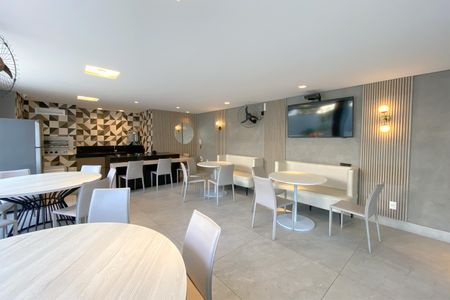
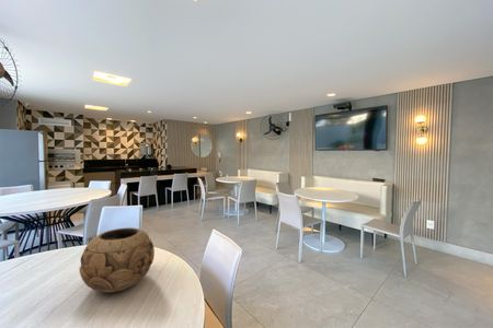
+ decorative bowl (119, 258)
